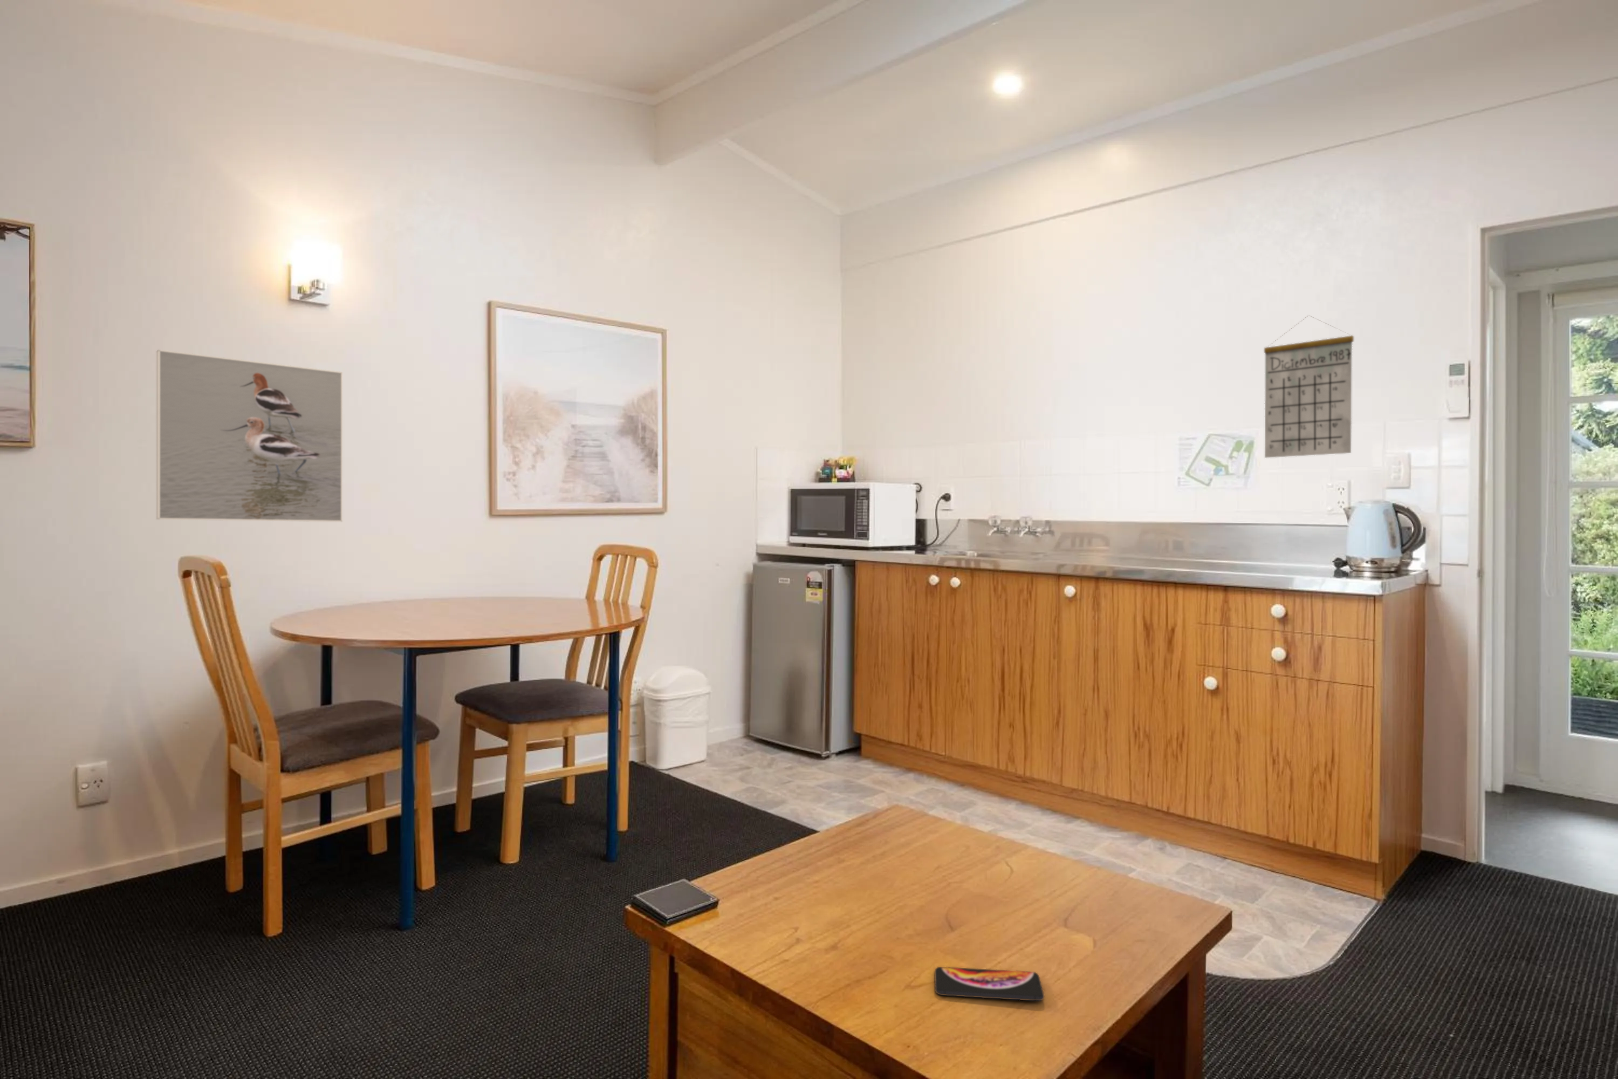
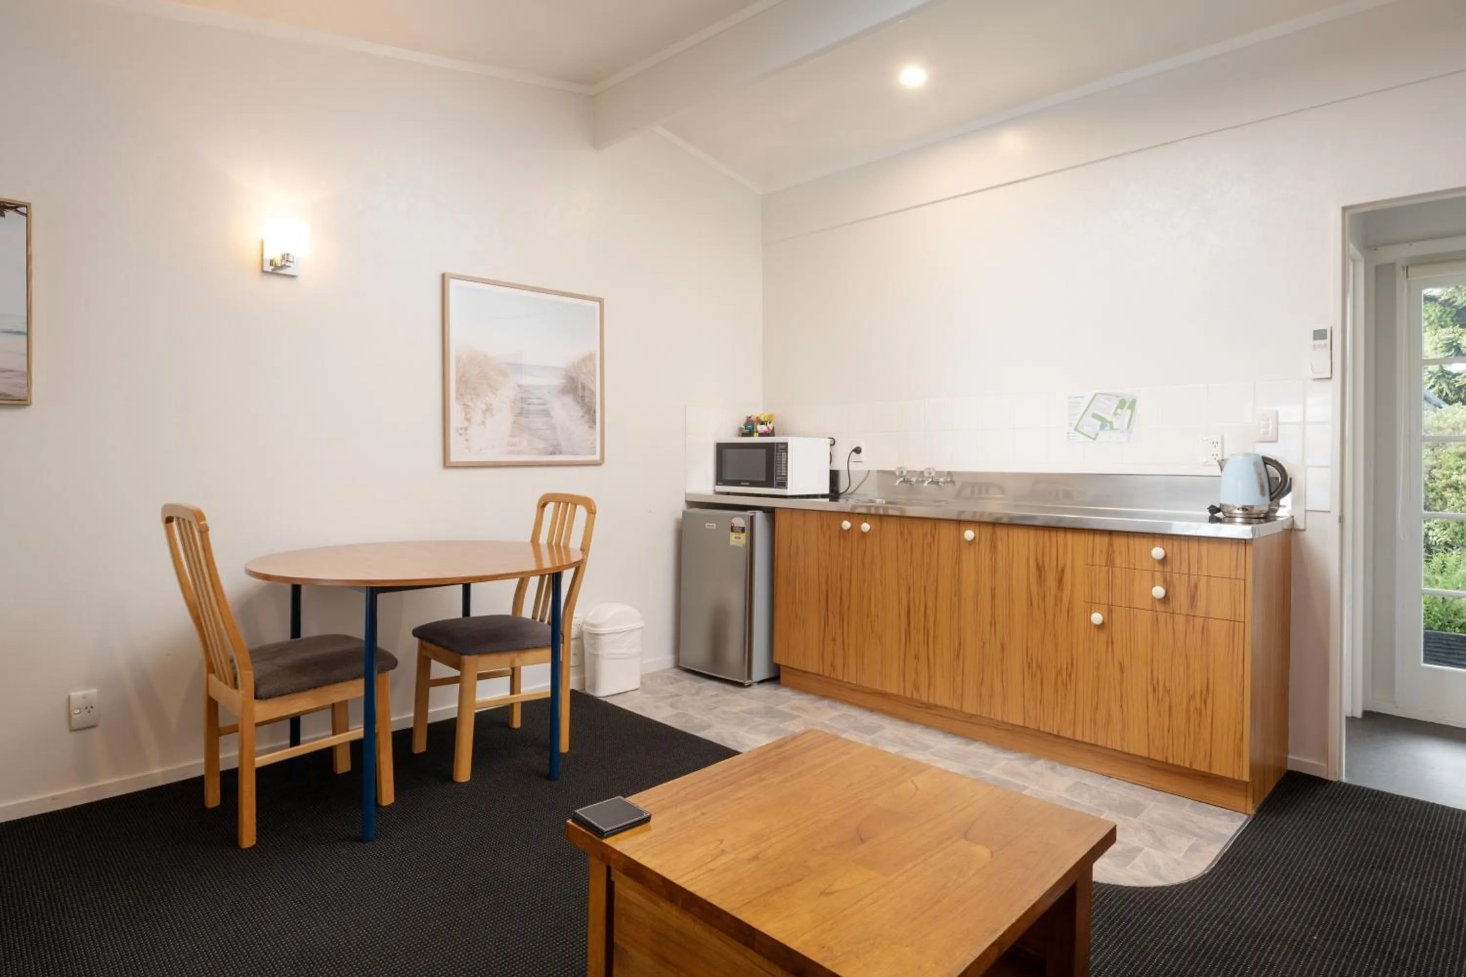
- smartphone (987, 983)
- calendar (1307, 384)
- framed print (254, 441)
